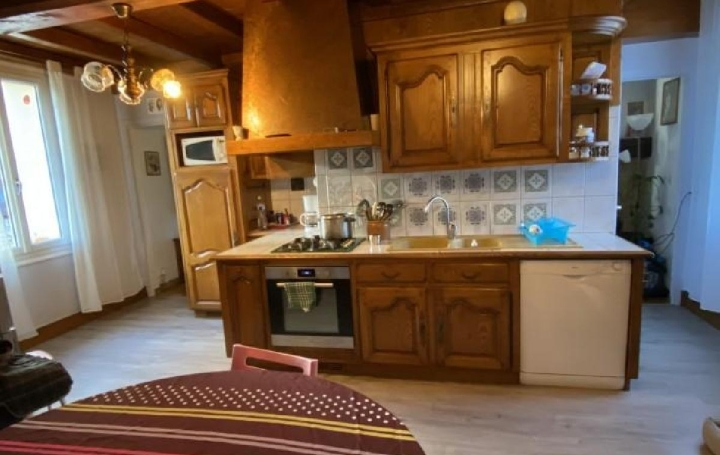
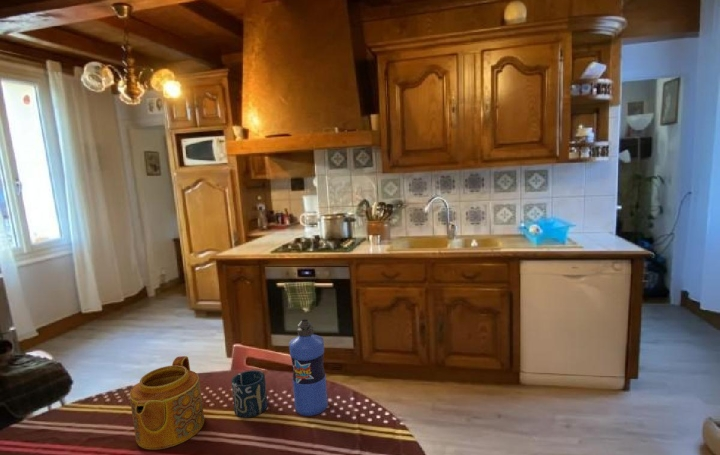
+ water bottle (308, 363)
+ cup (250, 390)
+ teapot (166, 403)
